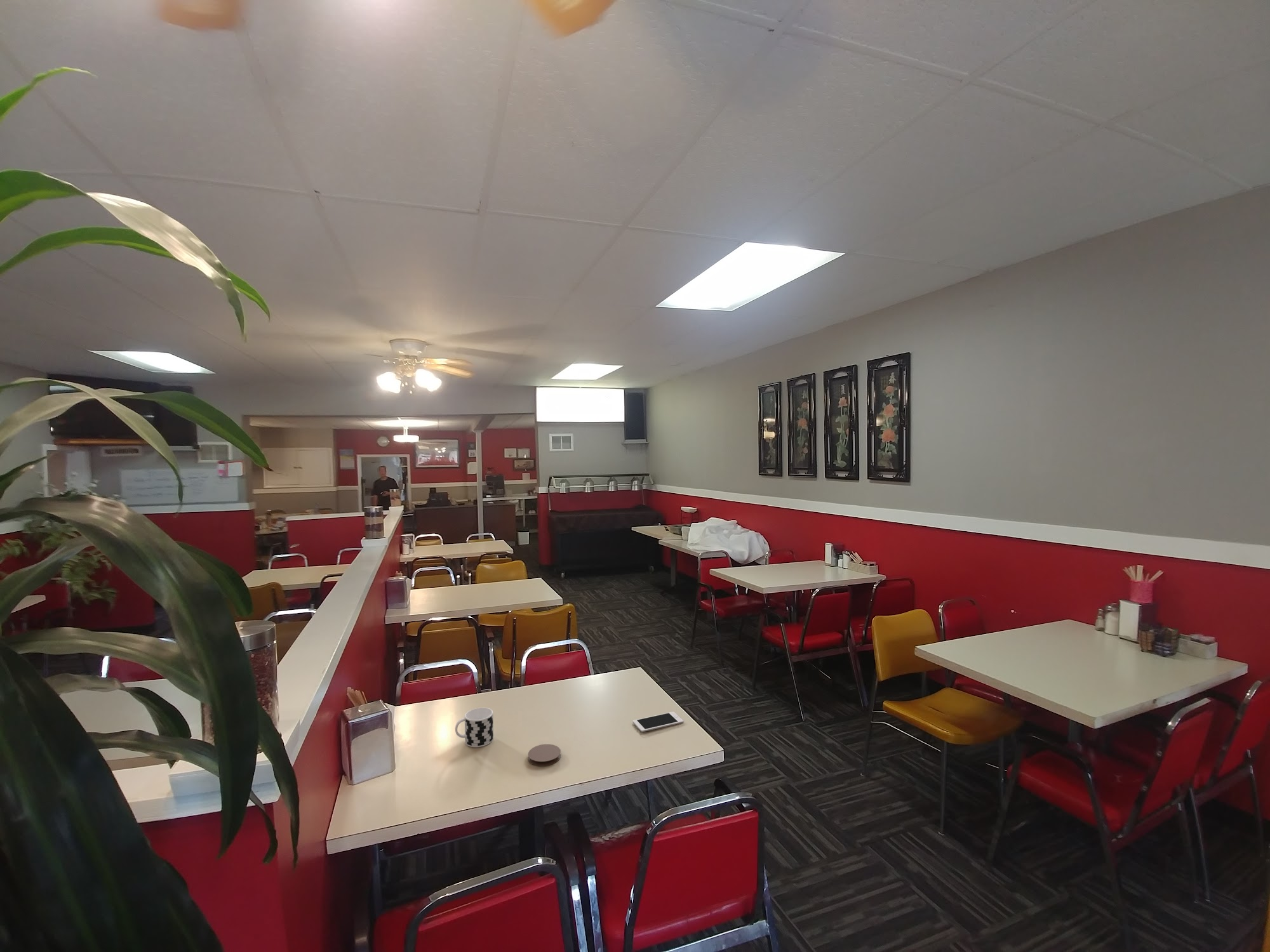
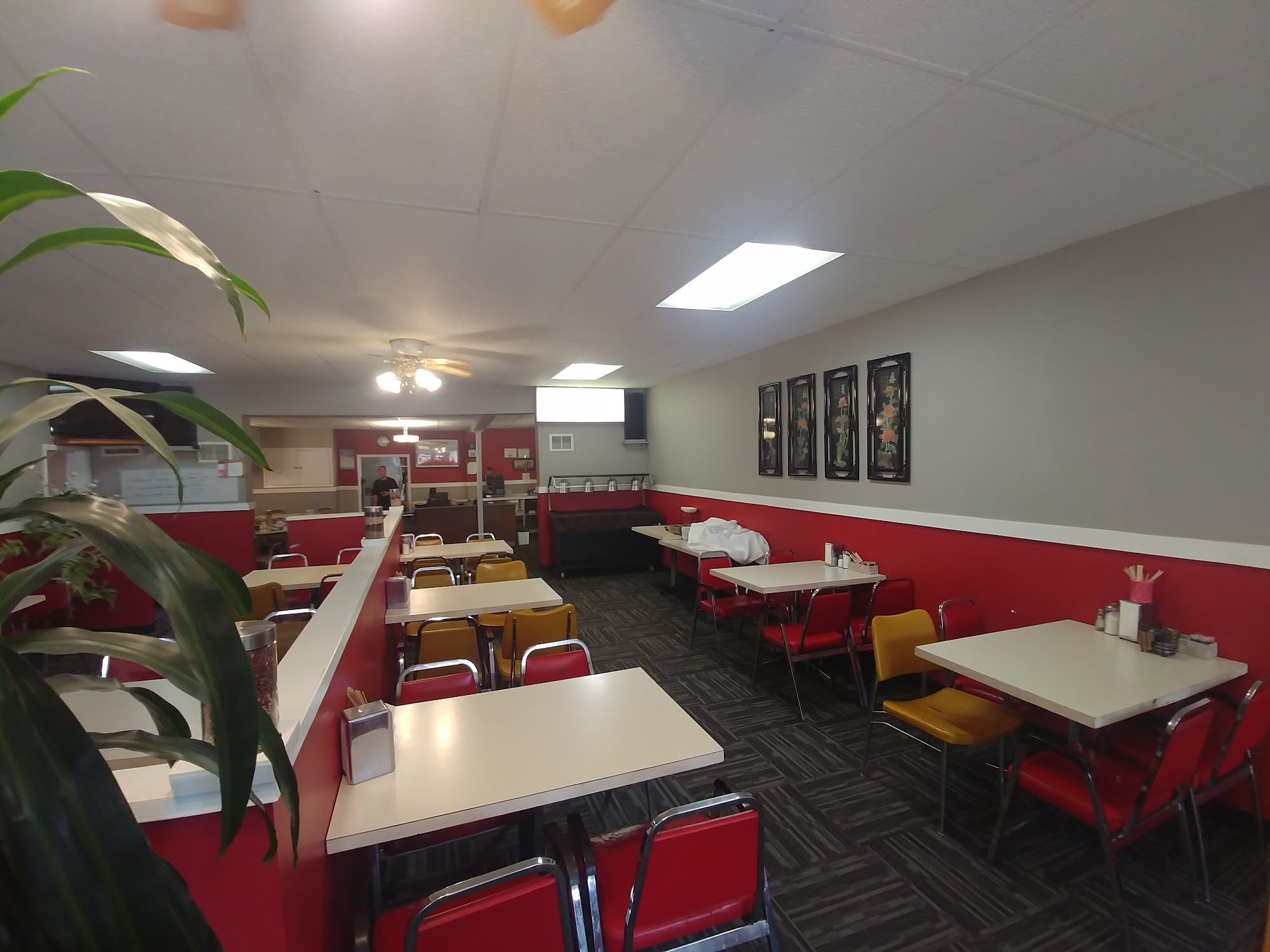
- cup (474, 728)
- cell phone (658, 721)
- coaster (544, 755)
